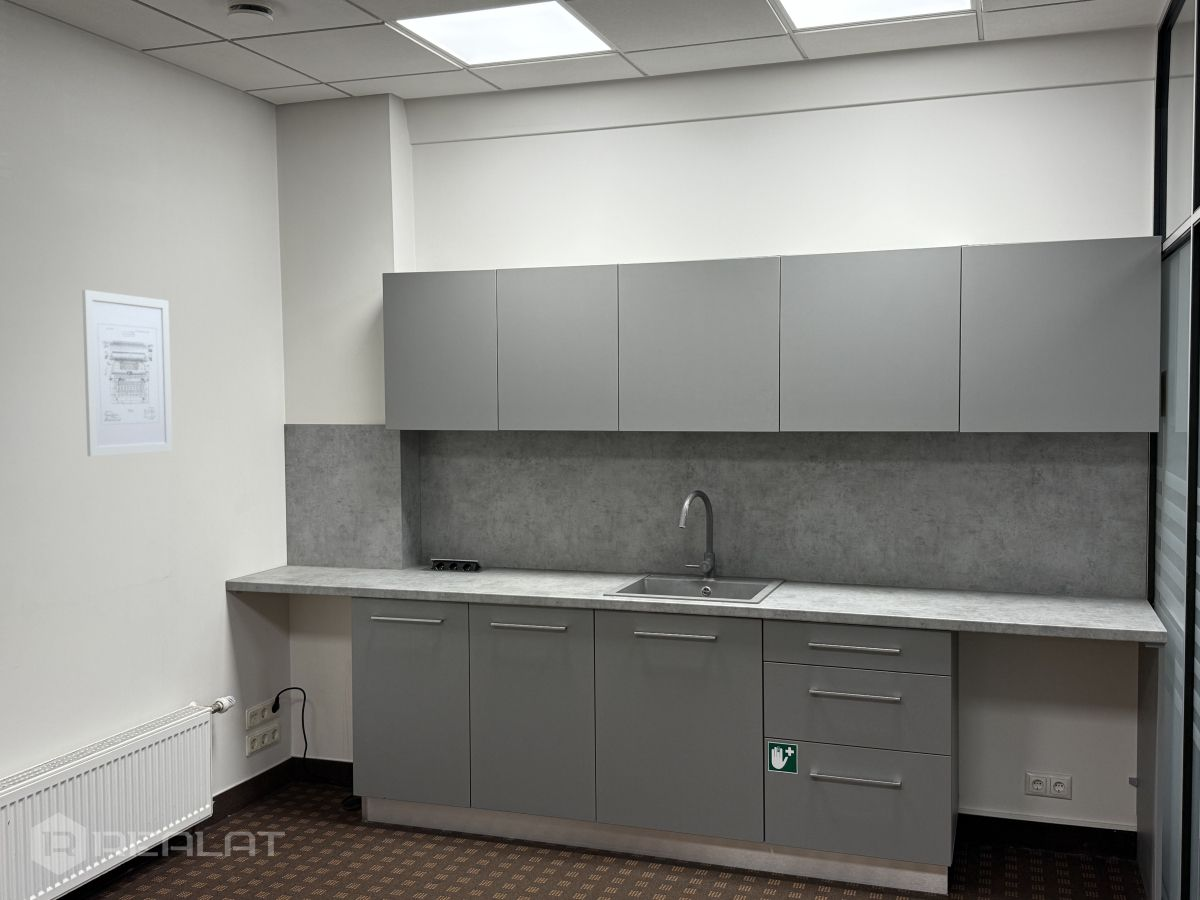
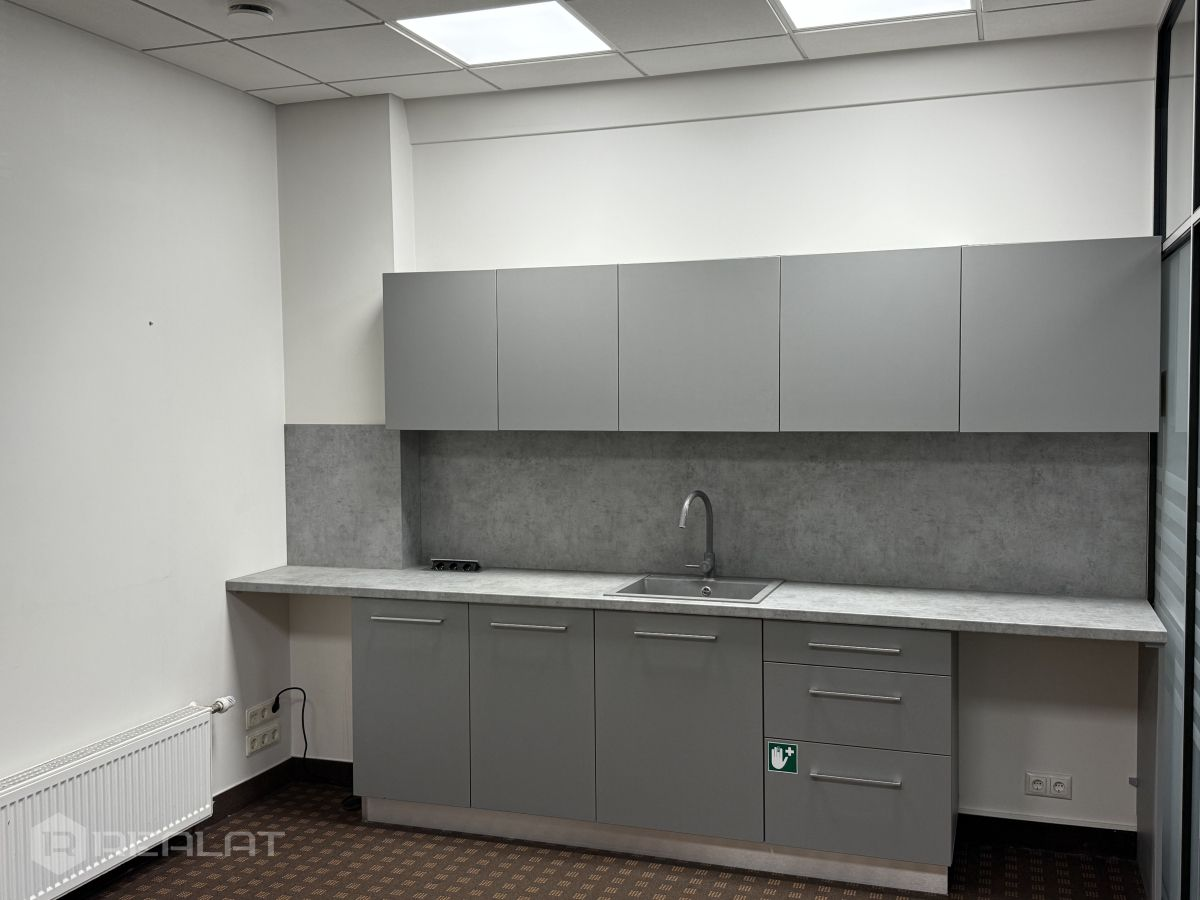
- wall art (129, 374)
